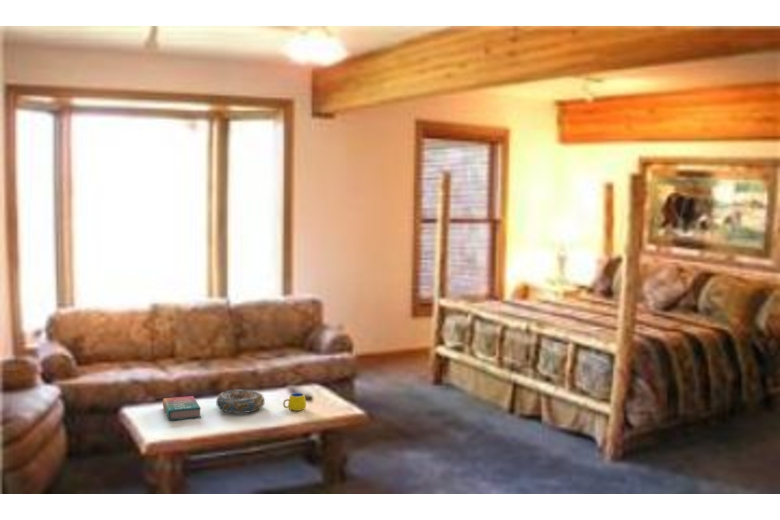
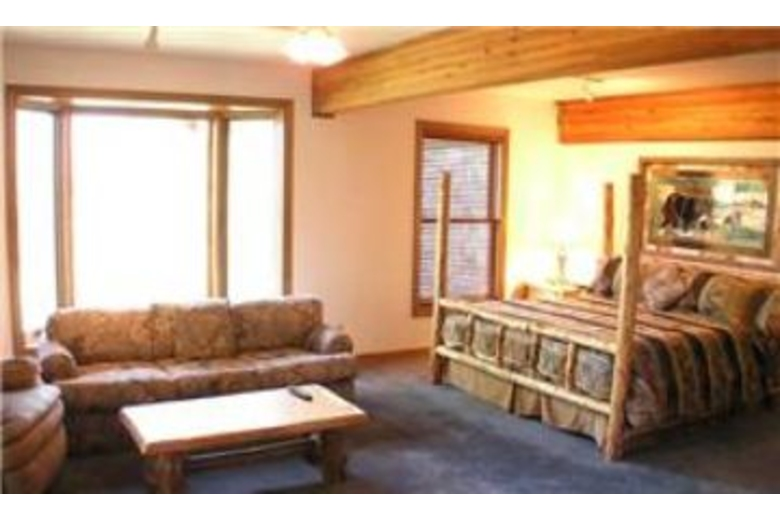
- decorative bowl (240, 401)
- book (181, 407)
- mug (294, 402)
